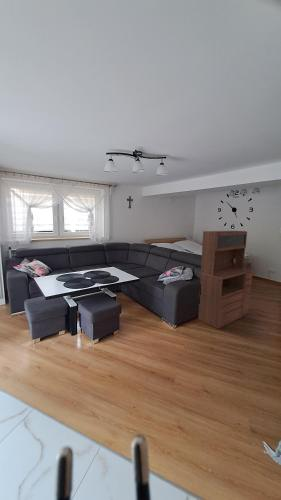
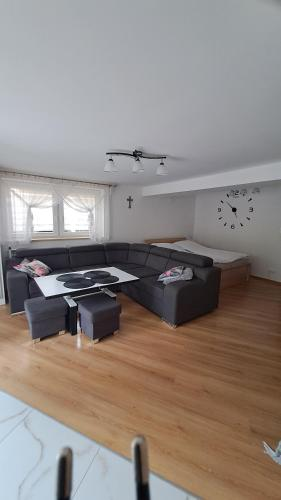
- shelving unit (227, 275)
